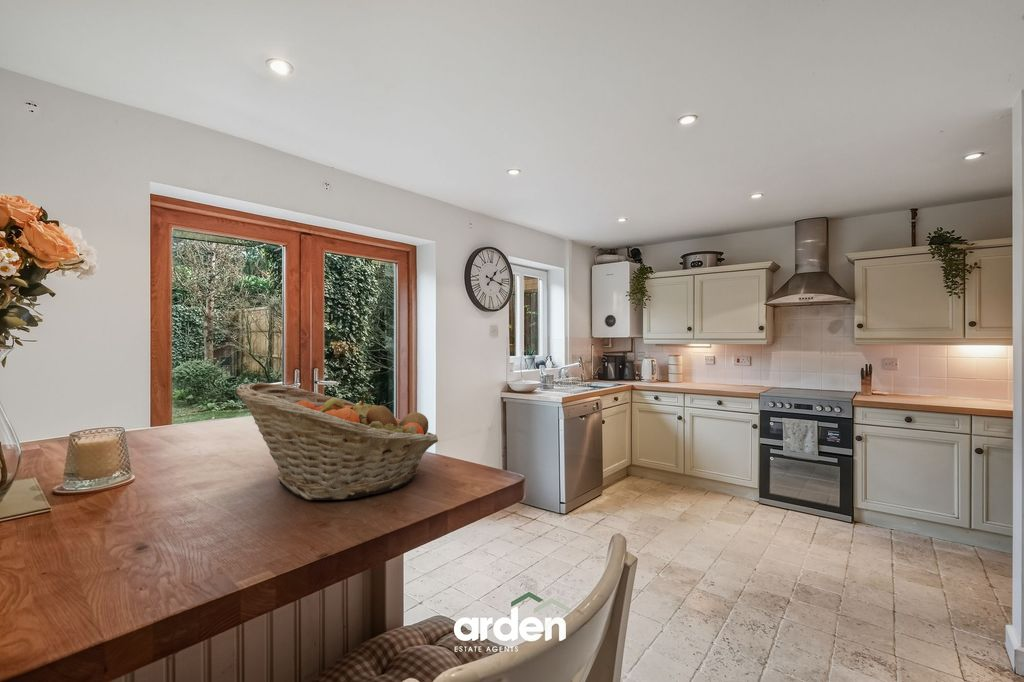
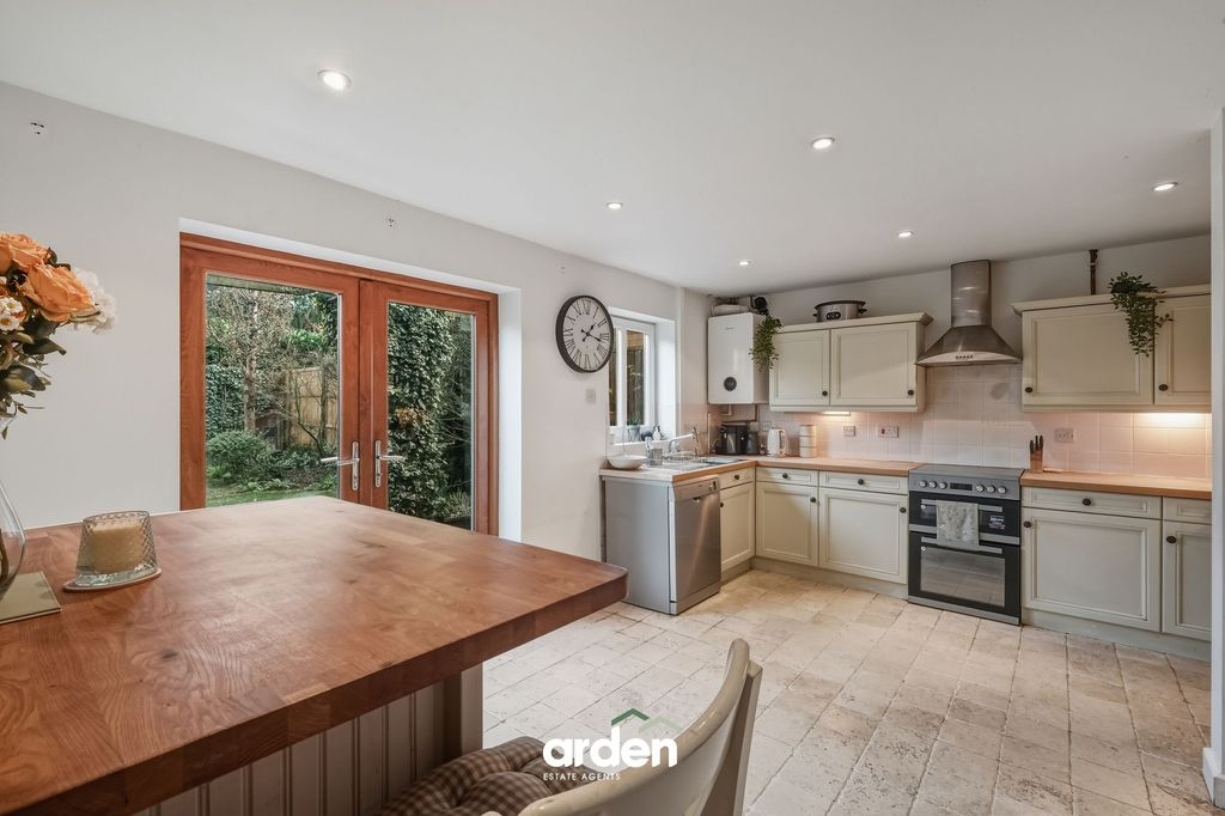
- fruit basket (340, 429)
